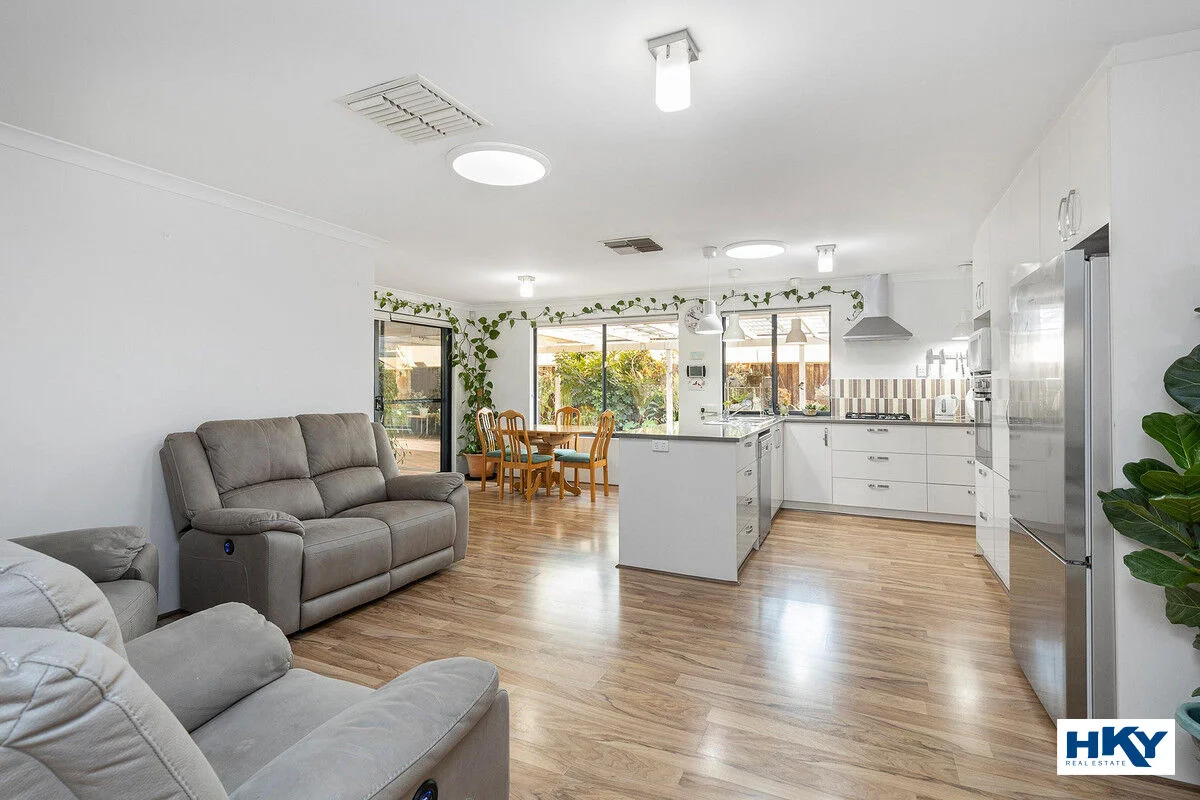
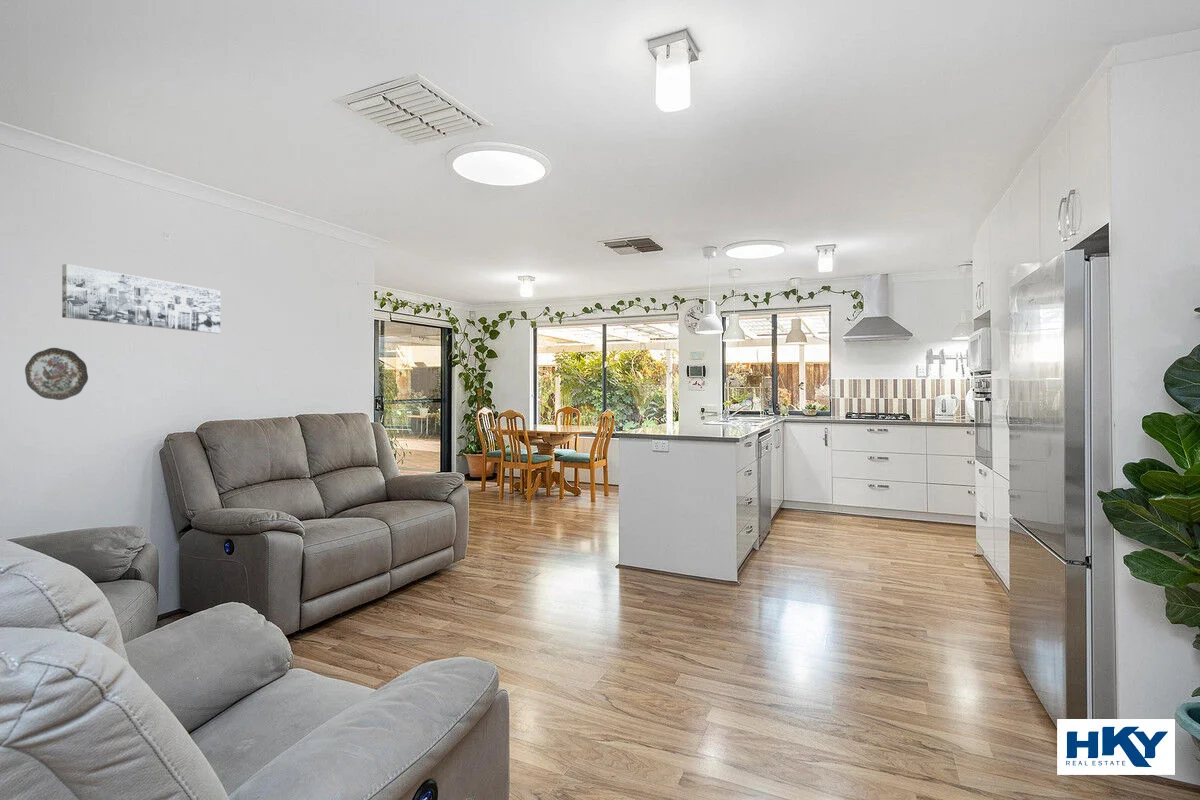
+ wall art (149, 302)
+ decorative plate (56, 374)
